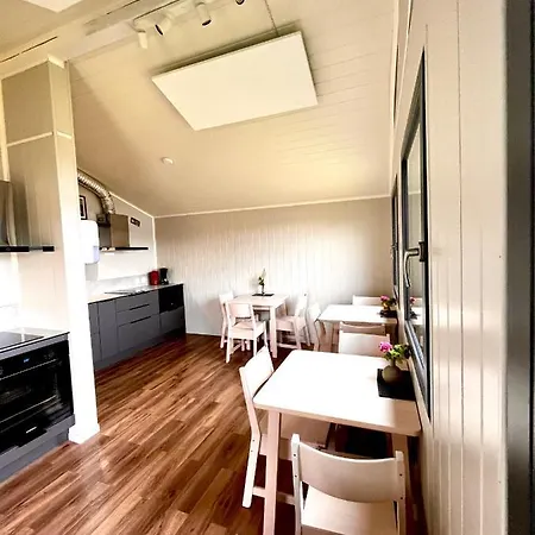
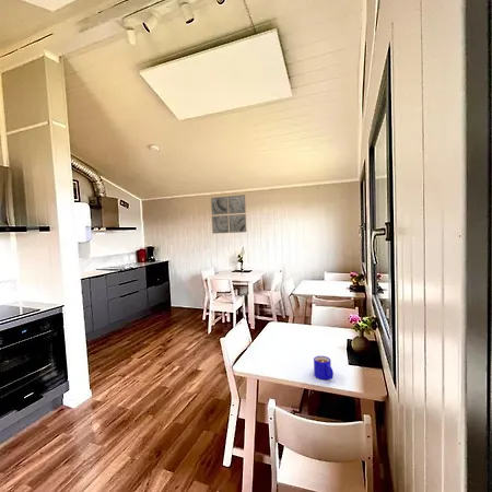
+ mug (325, 368)
+ wall art (227, 213)
